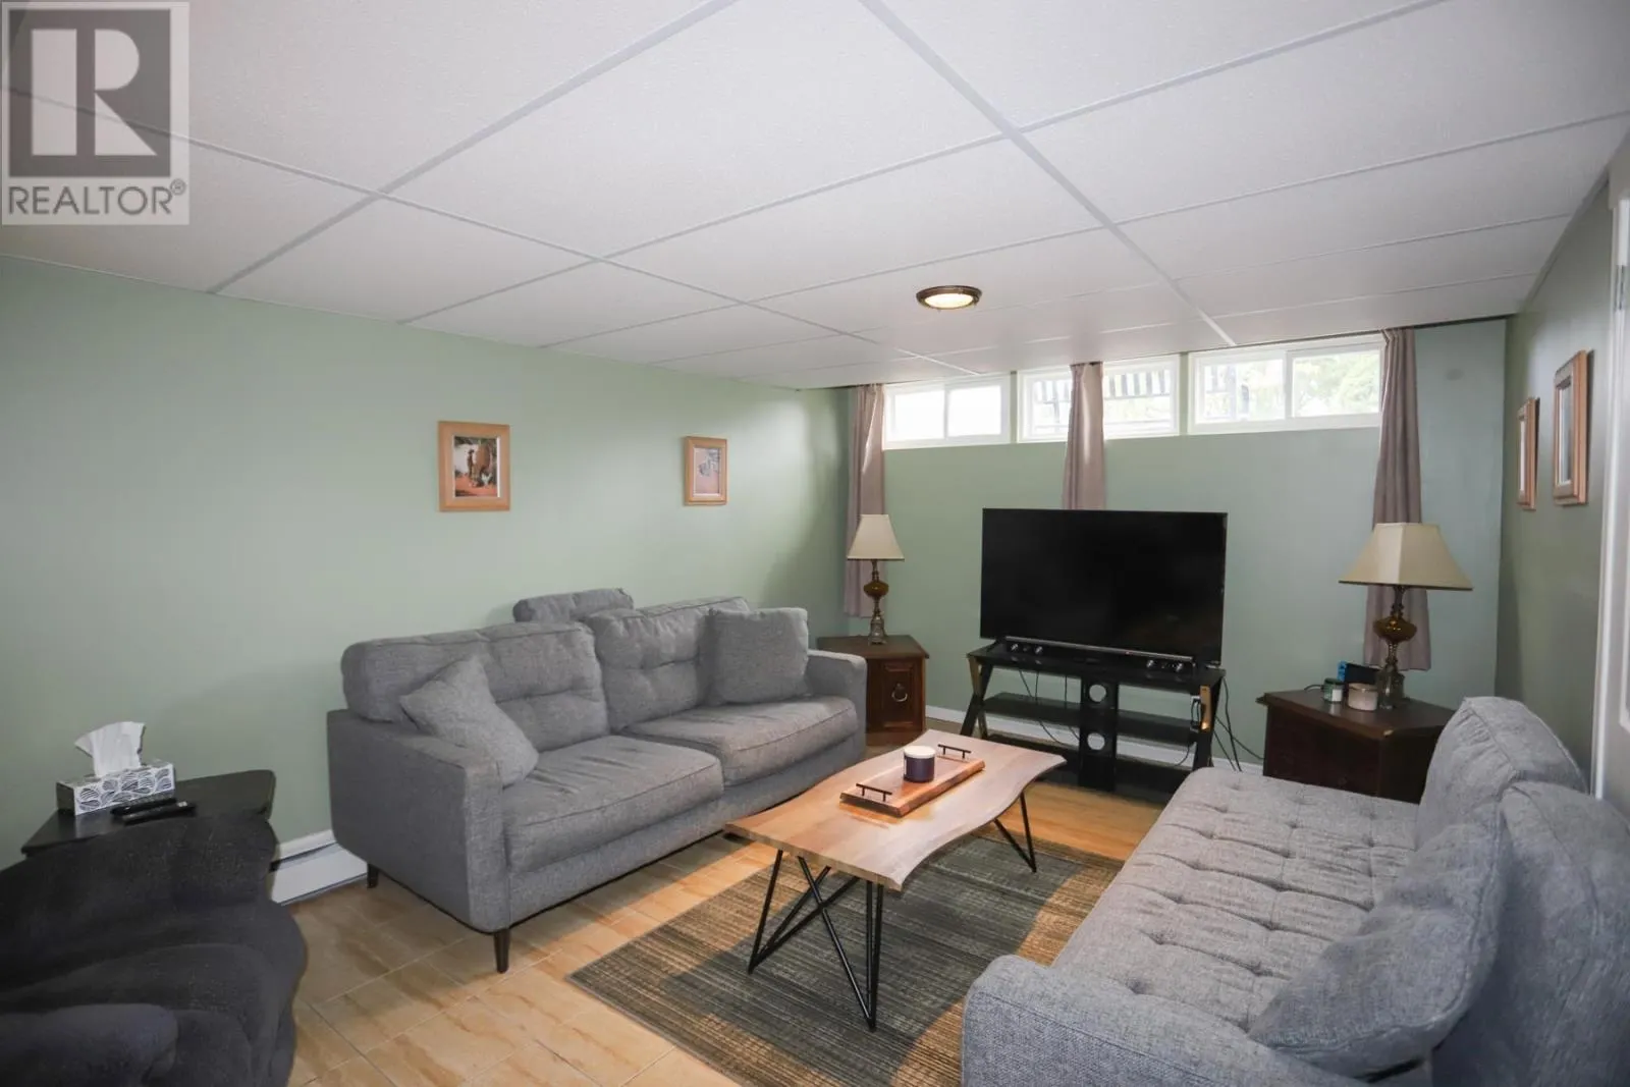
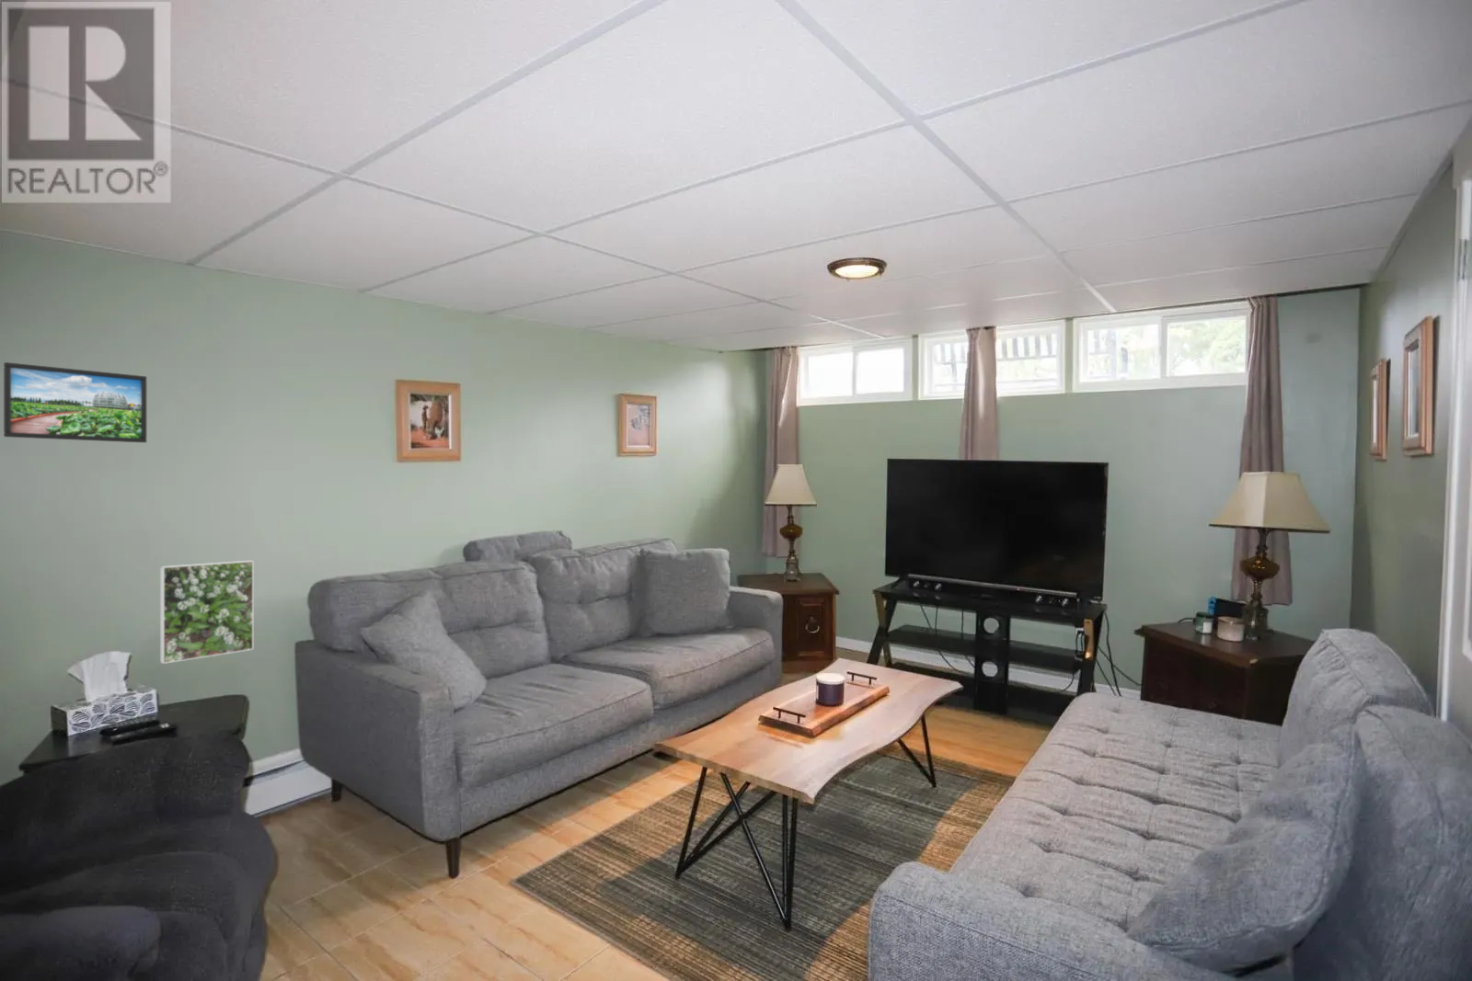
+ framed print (209, 610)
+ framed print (79, 404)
